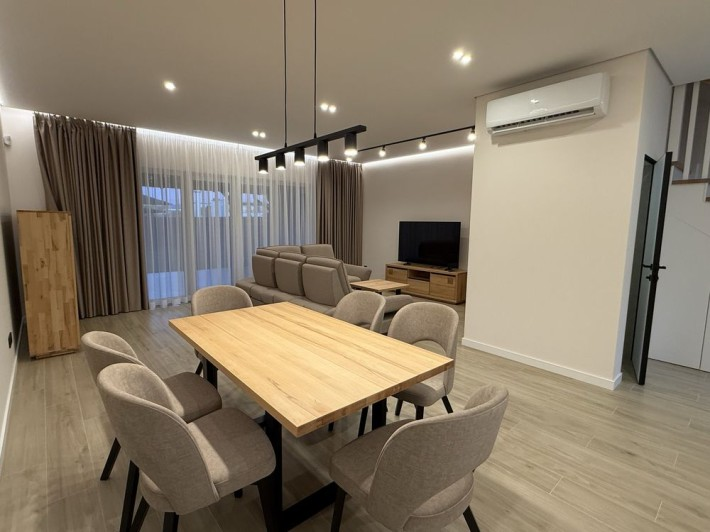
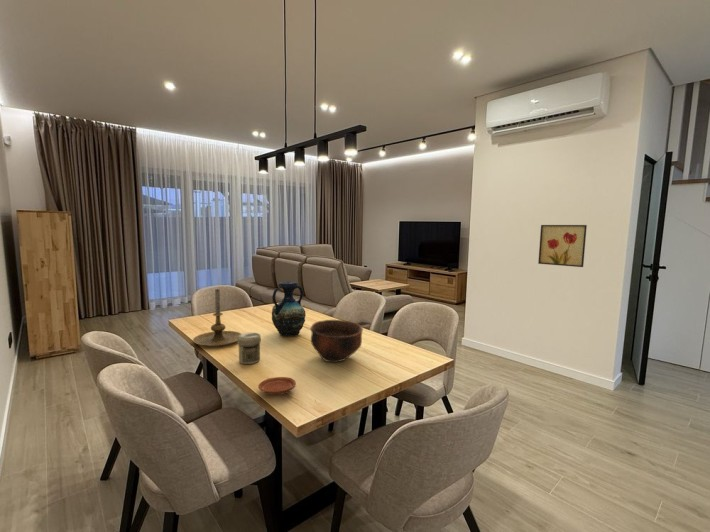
+ plate (277, 387)
+ bowl (336, 342)
+ wall art (561, 245)
+ vase (288, 308)
+ jar (249, 347)
+ candle holder (217, 314)
